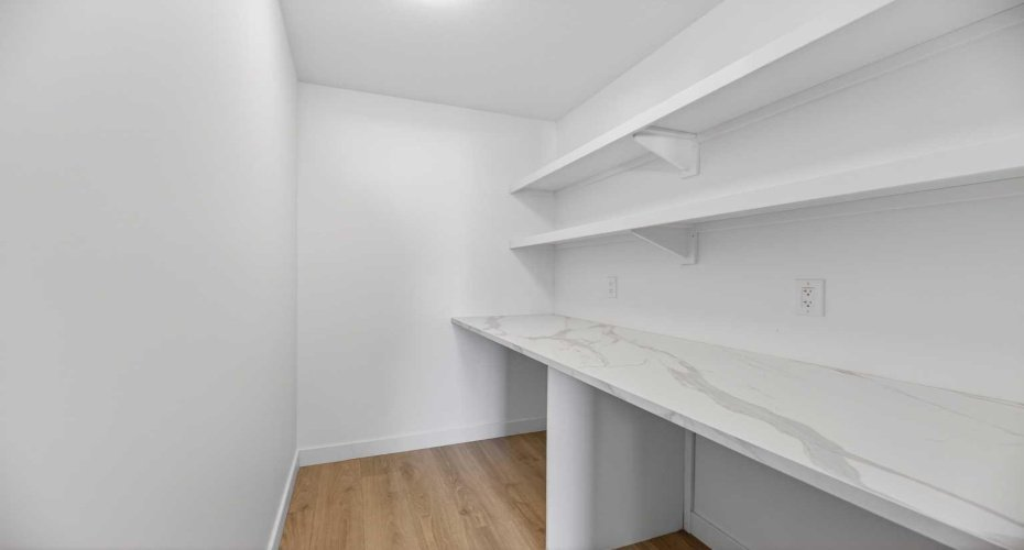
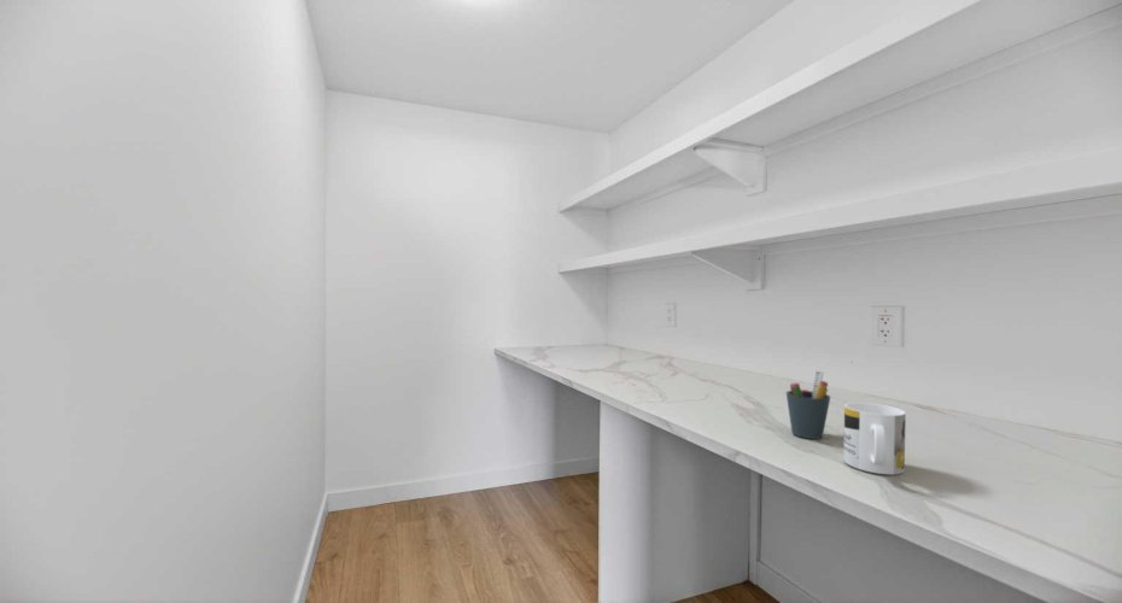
+ pen holder (807, 403)
+ mug (872, 439)
